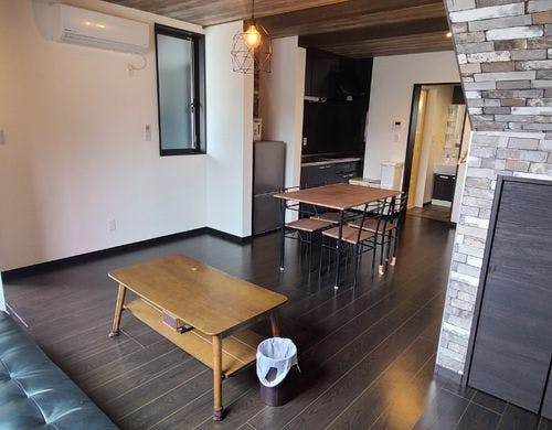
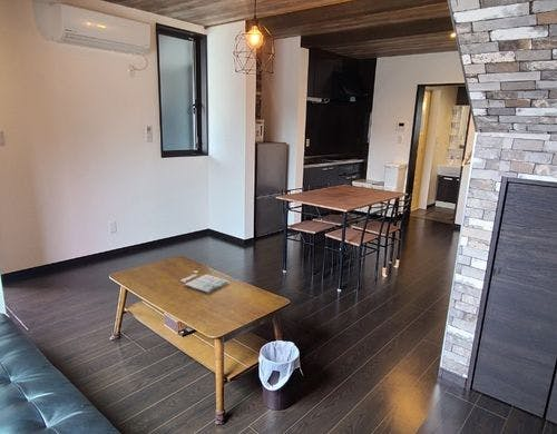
+ magazine (202, 282)
